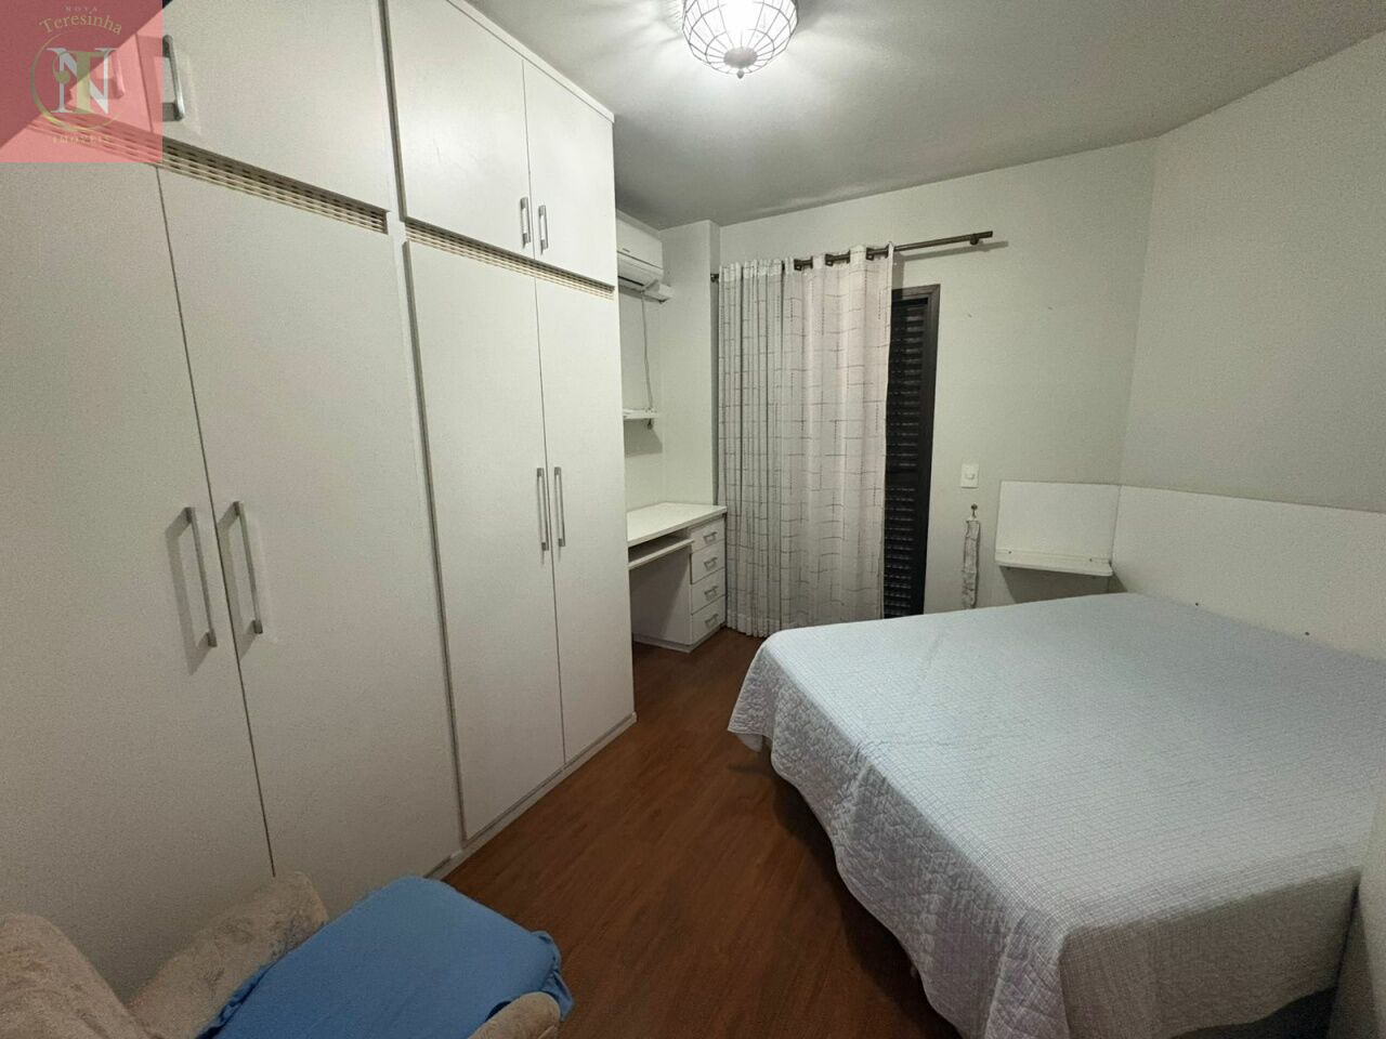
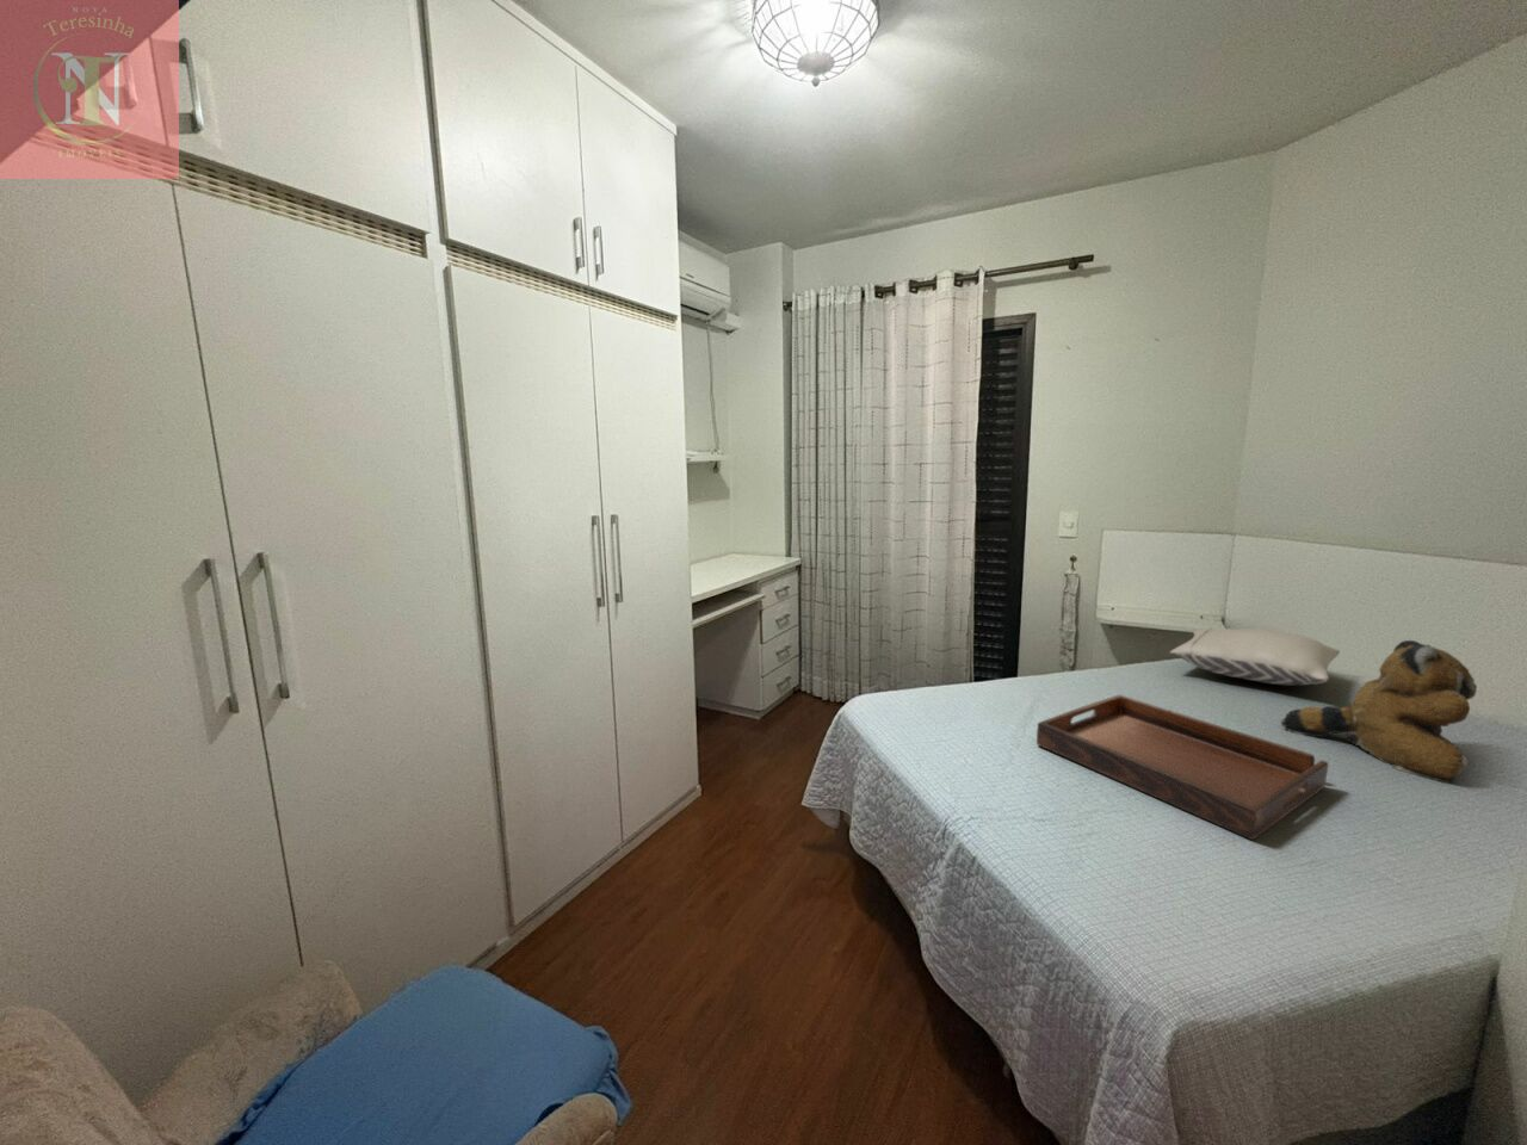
+ teddy bear (1377, 695)
+ pillow (1252, 652)
+ serving tray (1171, 752)
